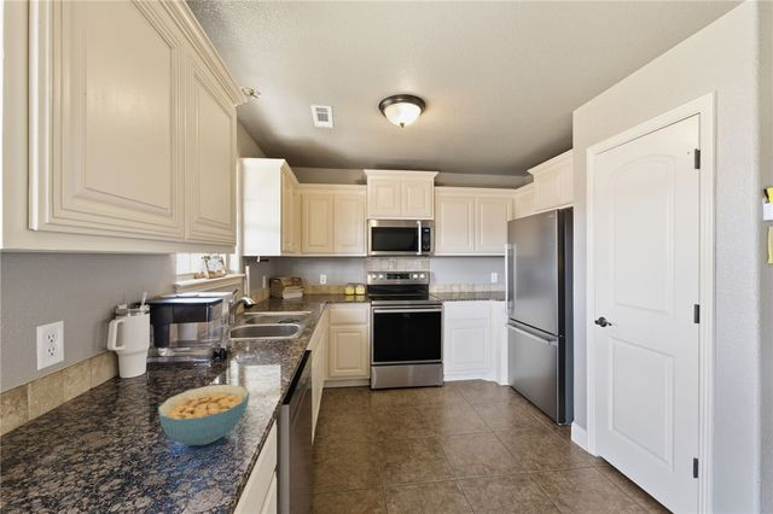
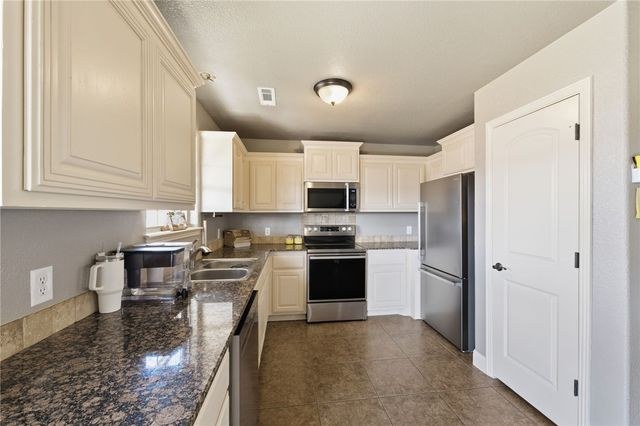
- cereal bowl (205, 419)
